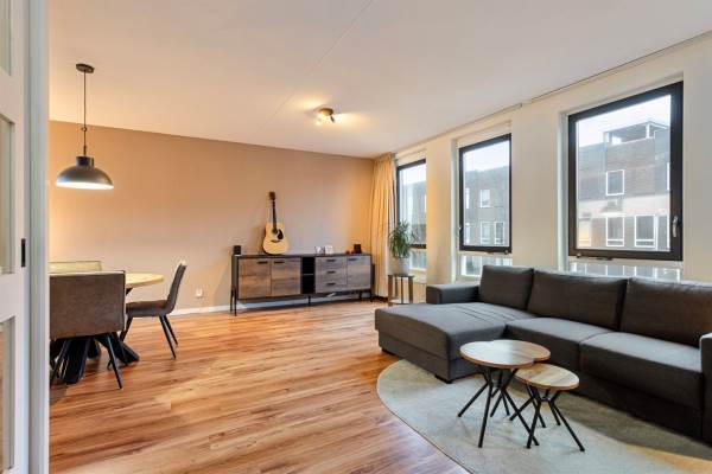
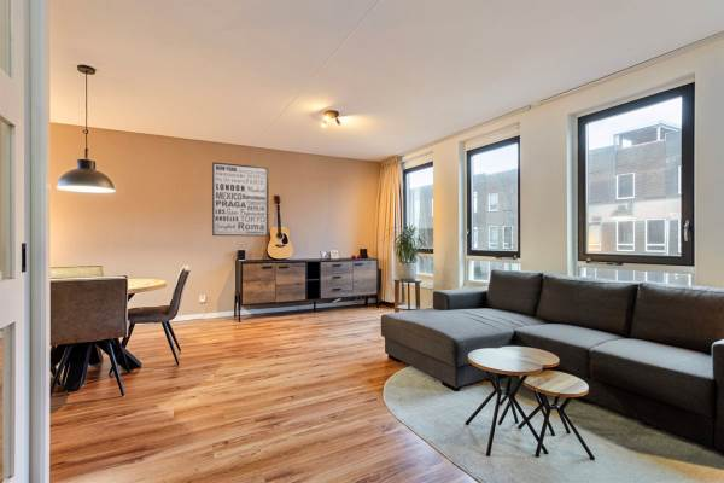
+ wall art (240, 200)
